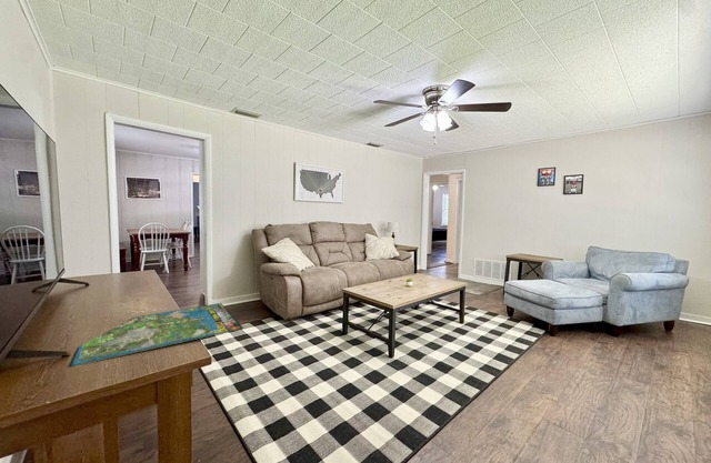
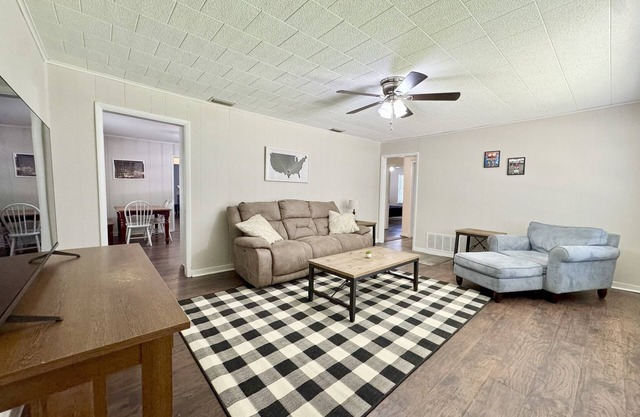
- board game (164, 326)
